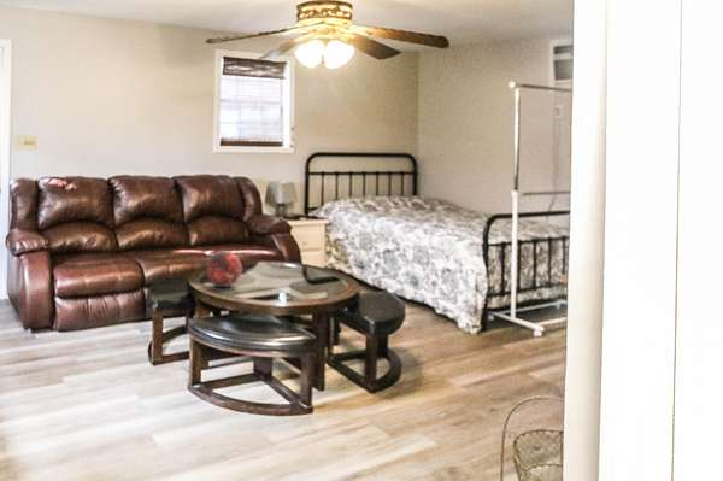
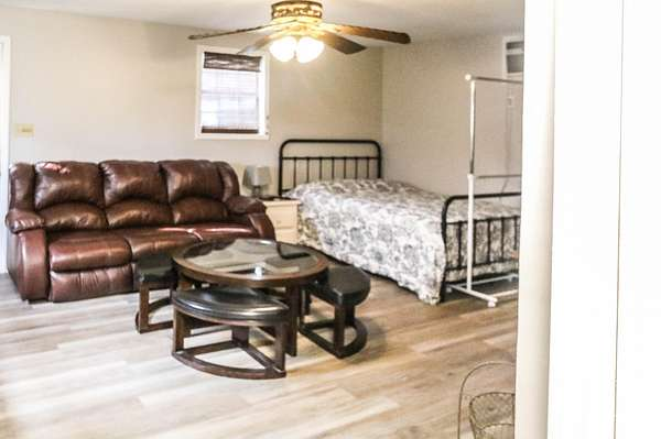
- decorative orb (223, 269)
